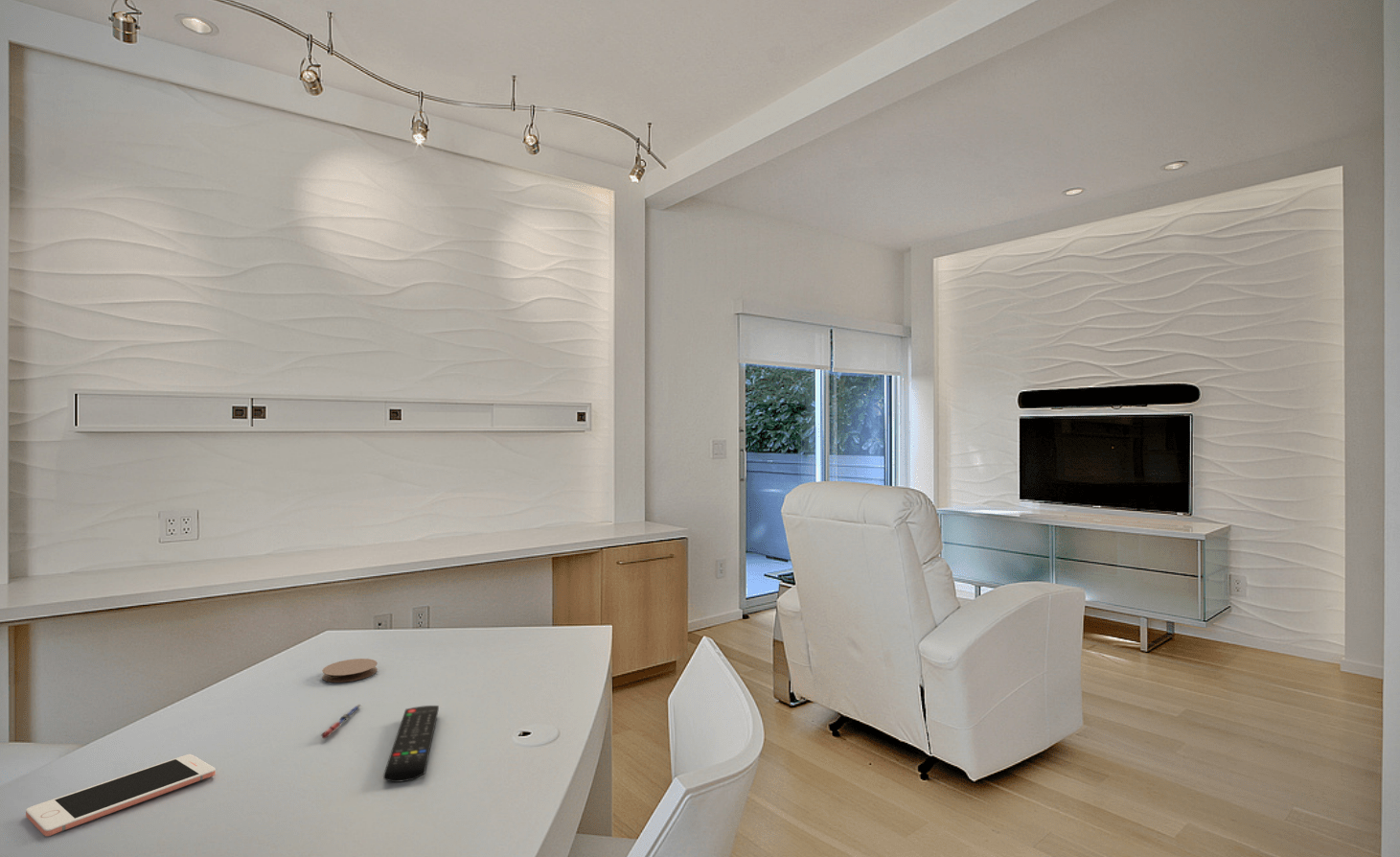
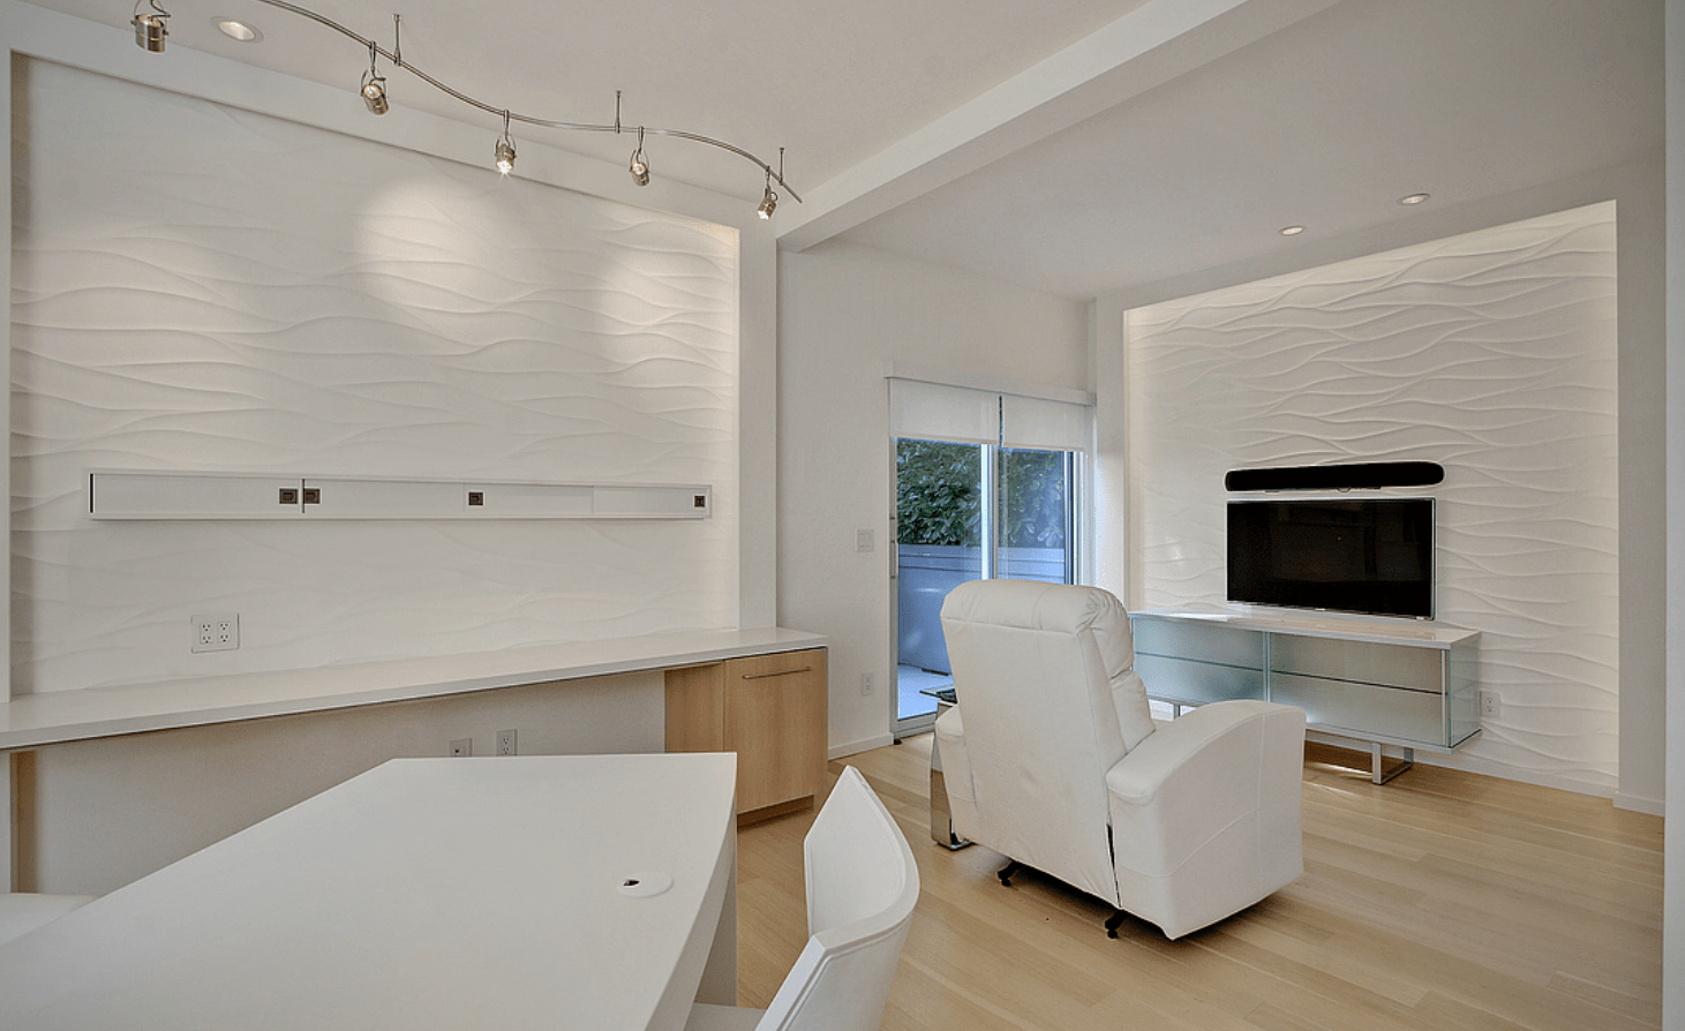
- coaster (350, 669)
- pen (342, 719)
- cell phone (126, 791)
- remote control (414, 739)
